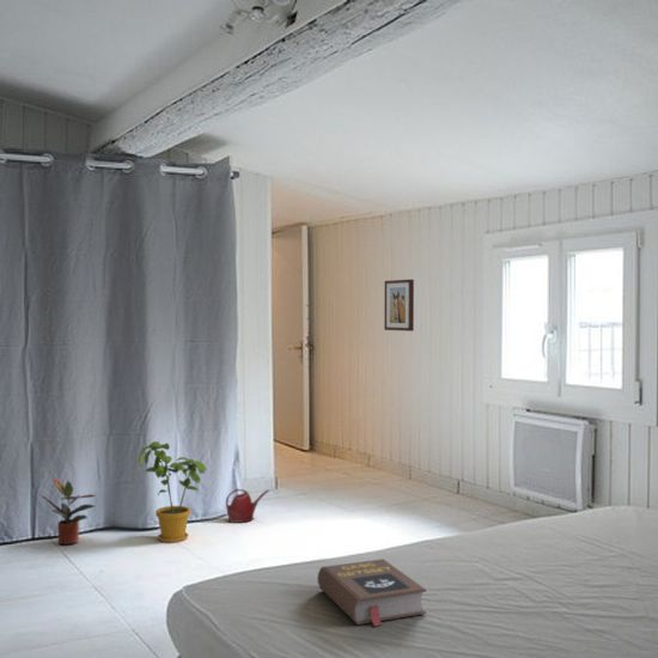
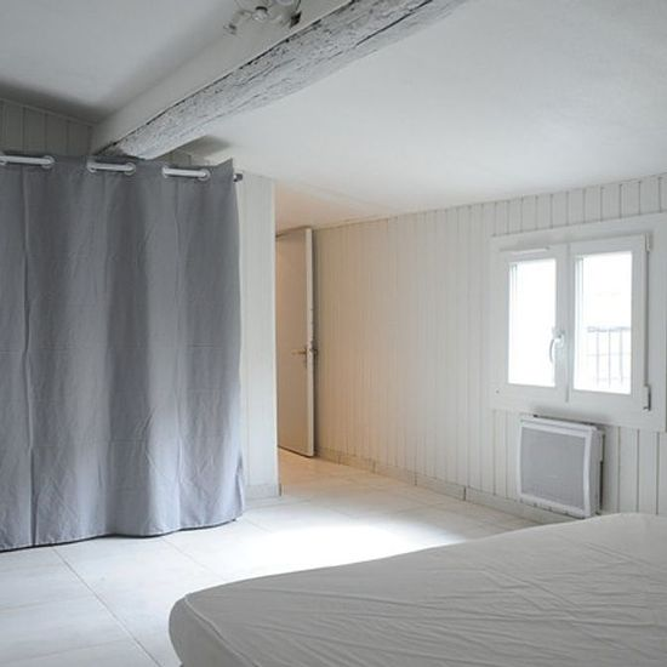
- wall art (398, 305)
- watering can (248, 502)
- house plant (169, 486)
- book (371, 591)
- potted plant (71, 511)
